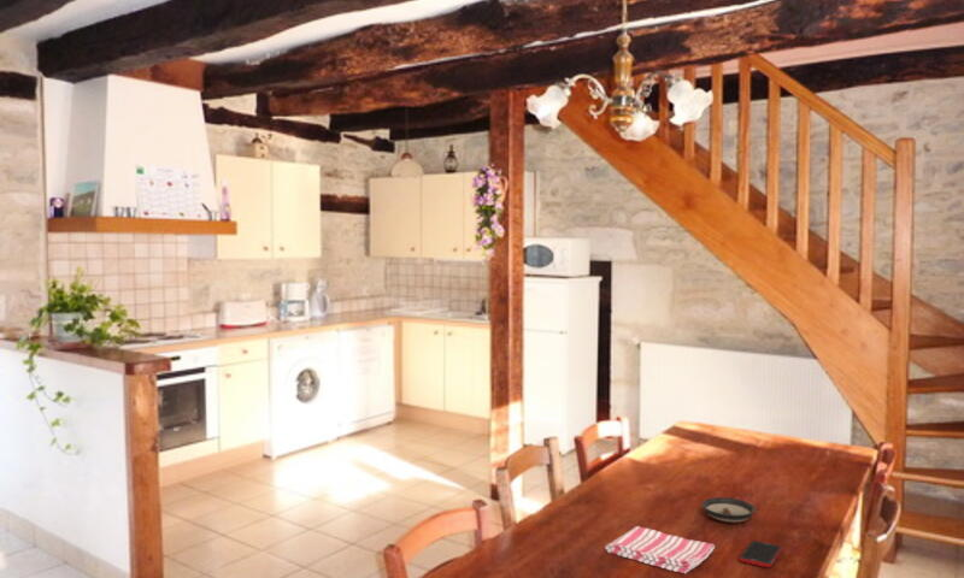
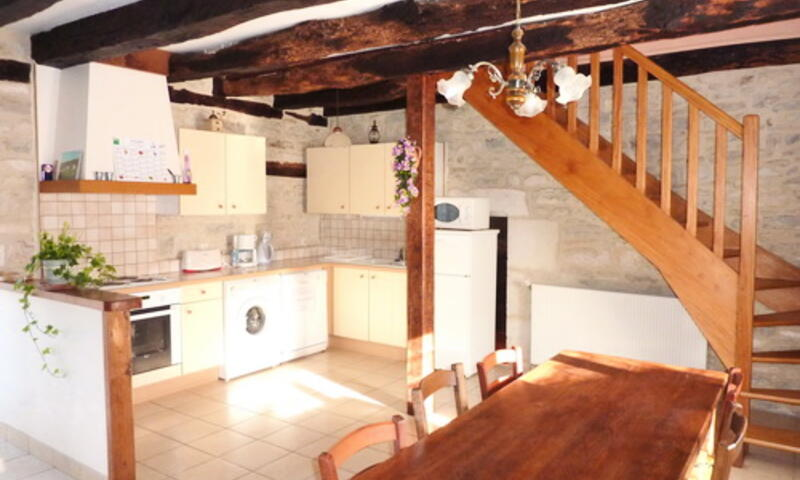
- dish towel (659, 545)
- cell phone (760, 553)
- saucer (728, 512)
